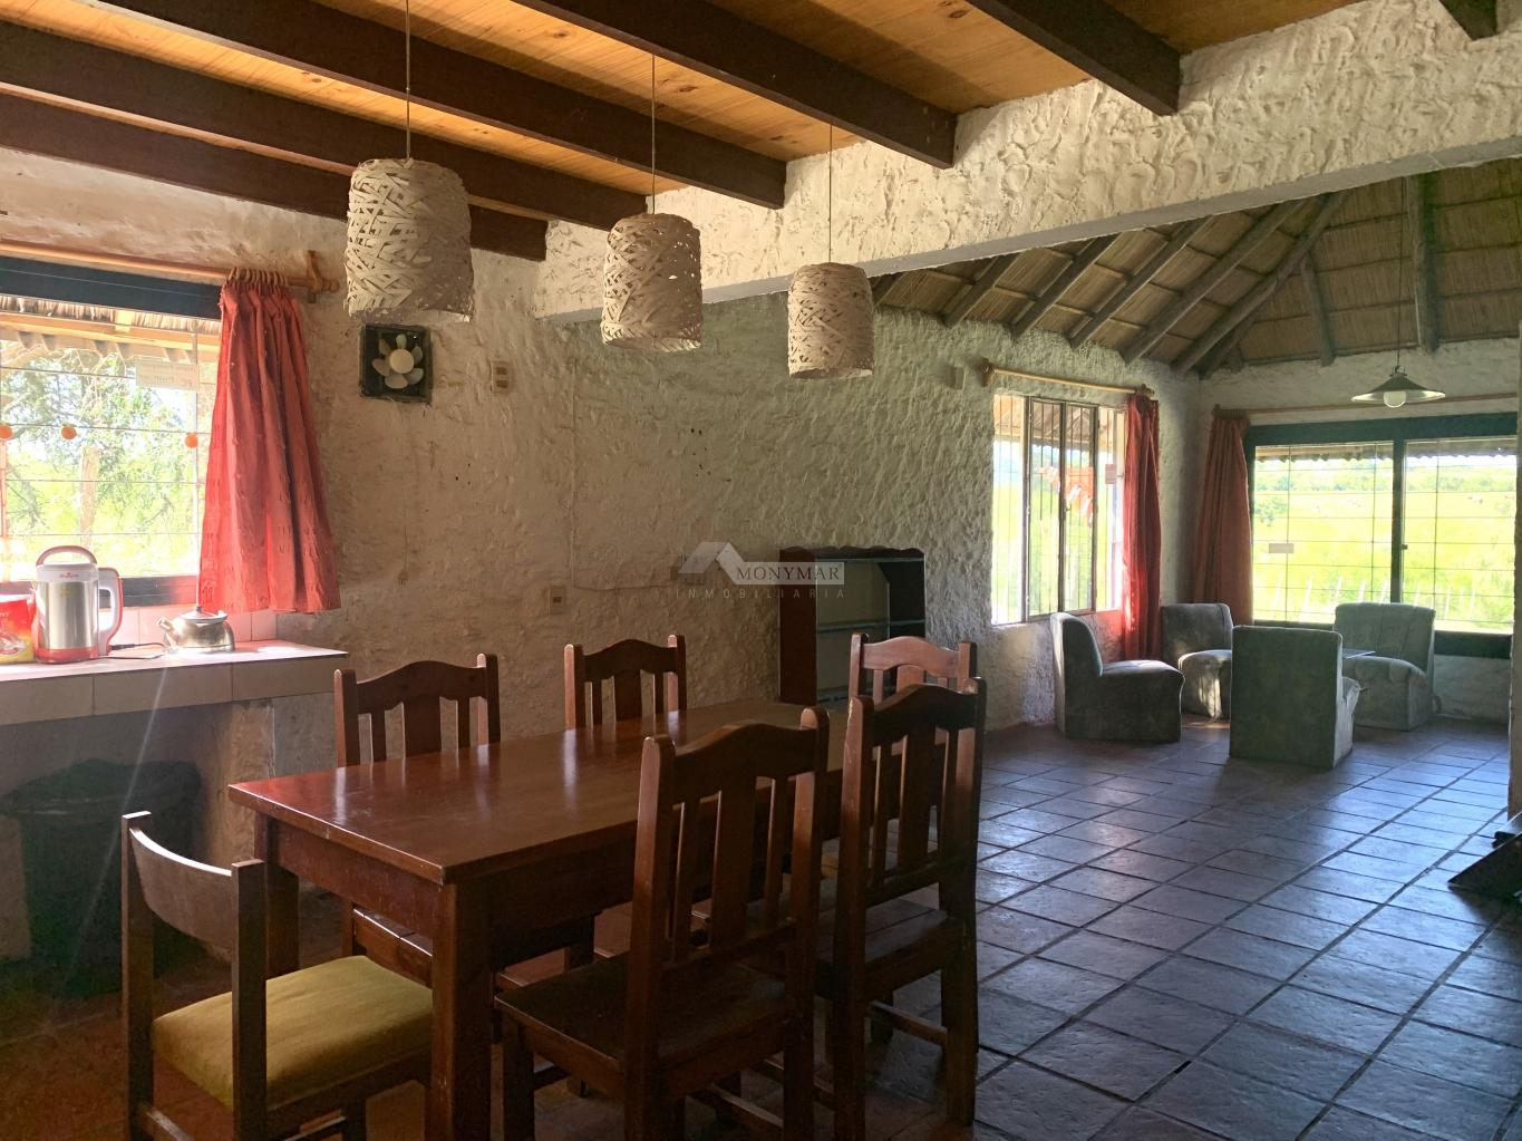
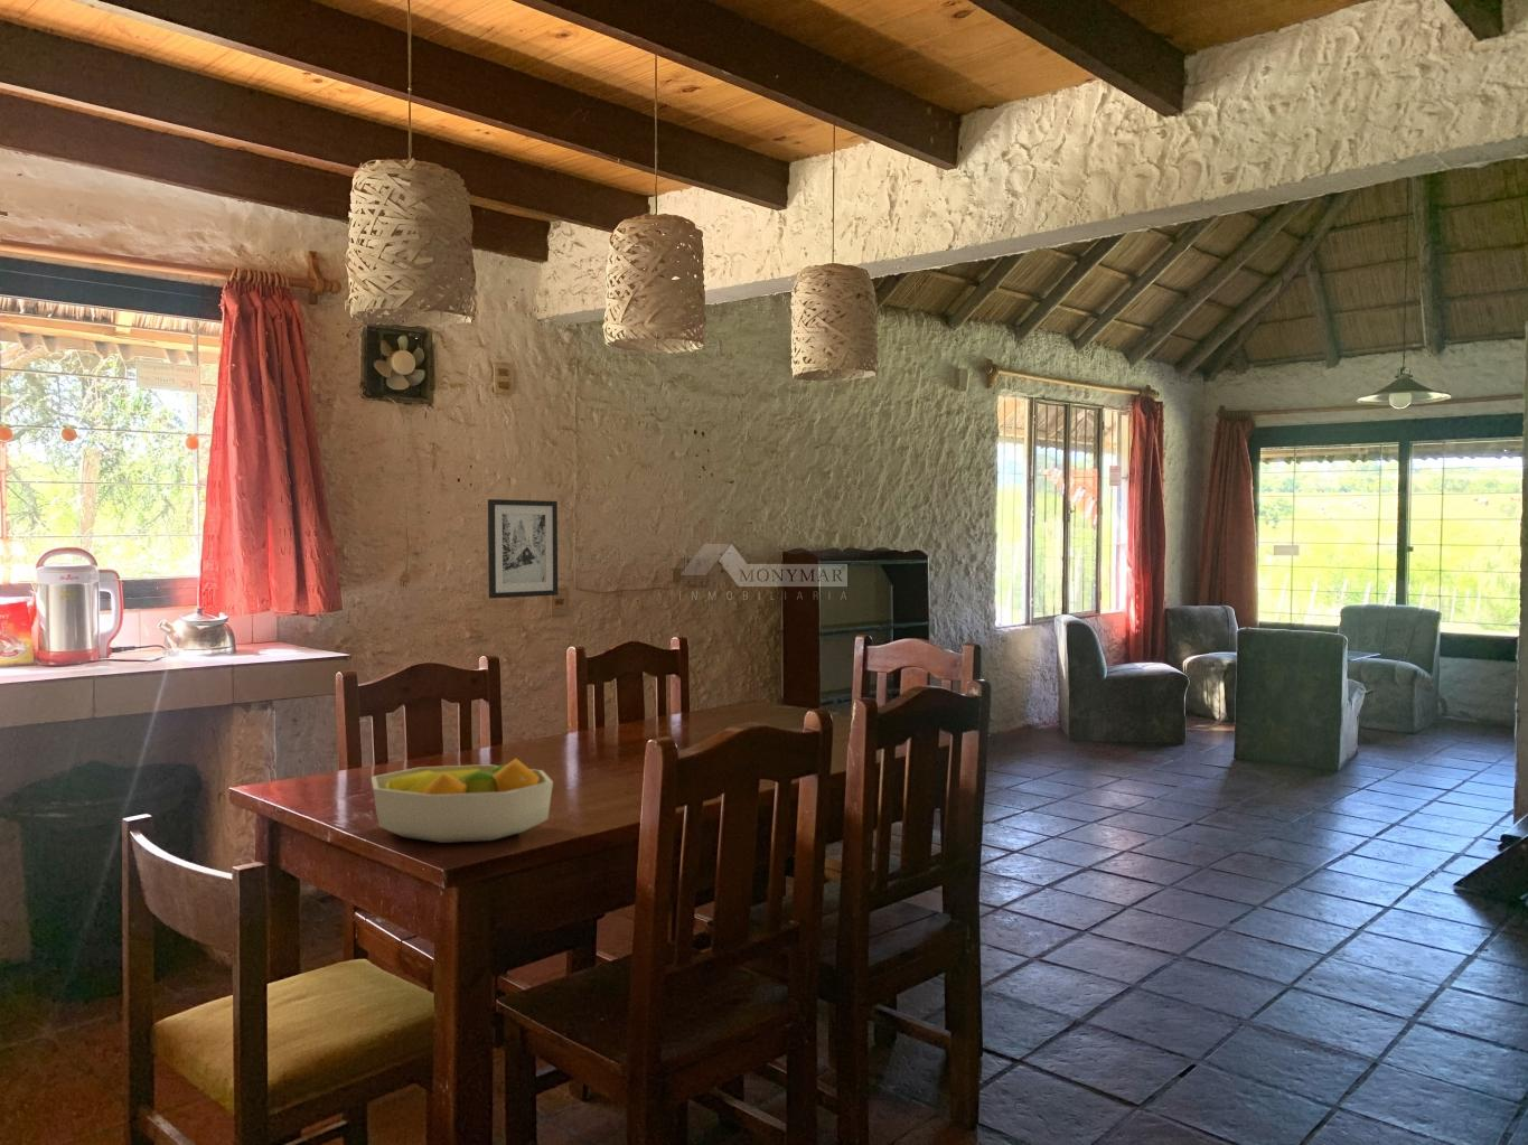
+ fruit bowl (461, 793)
+ wall art (522, 548)
